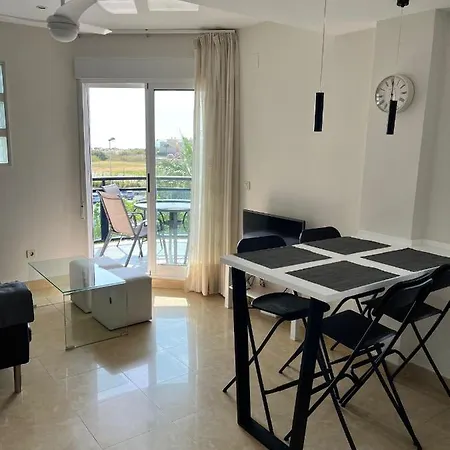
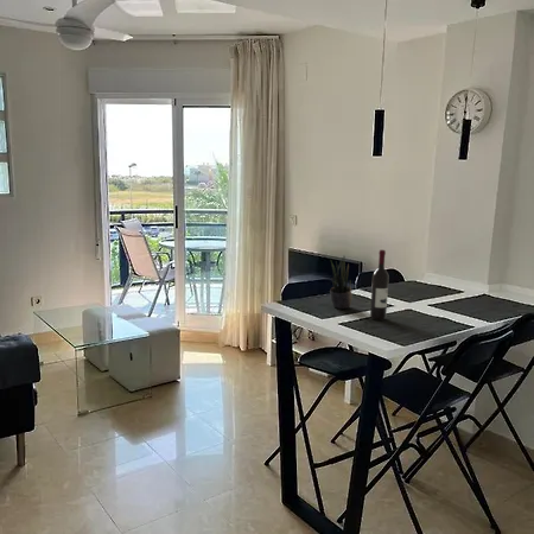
+ potted plant (339, 281)
+ wine bottle (380, 284)
